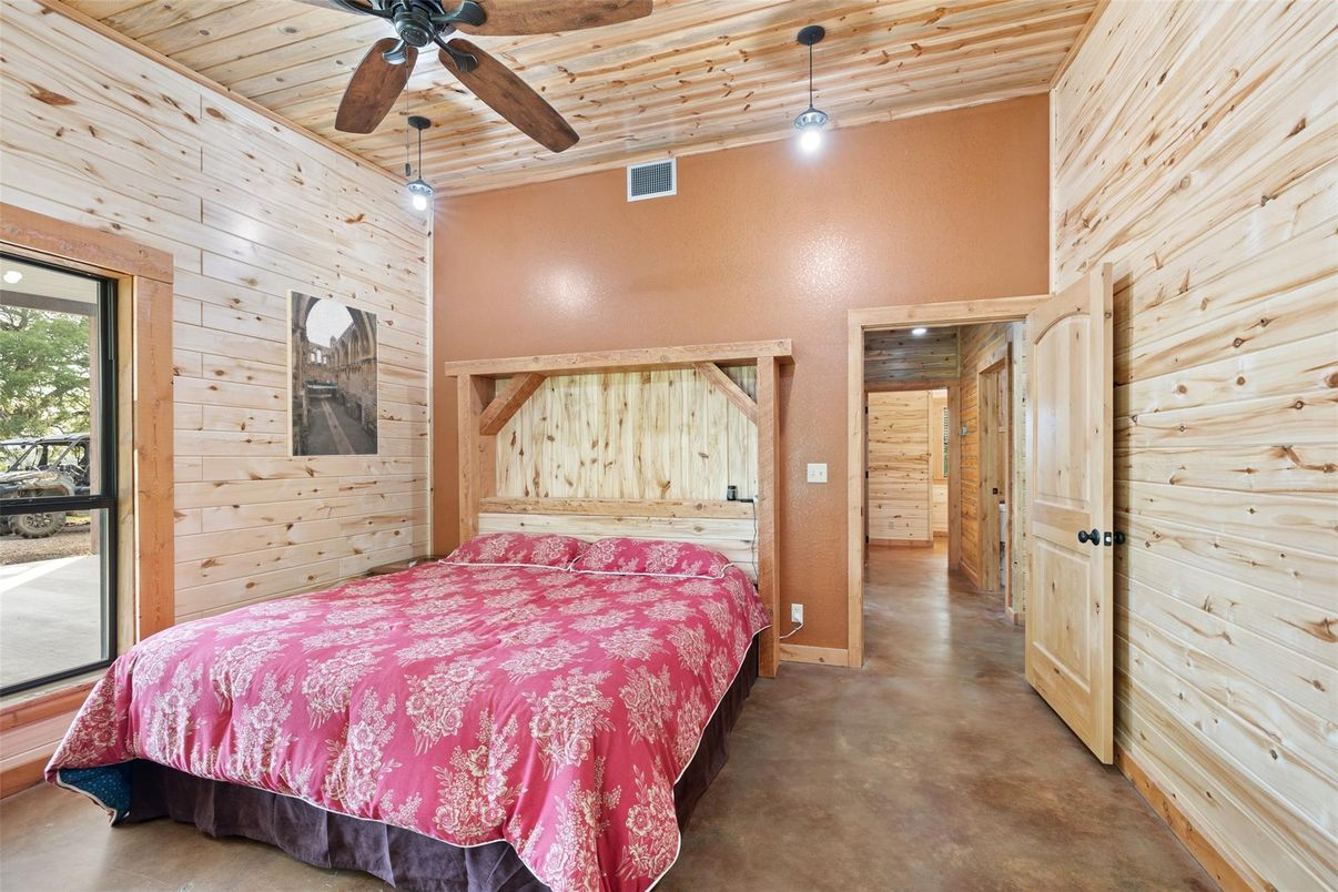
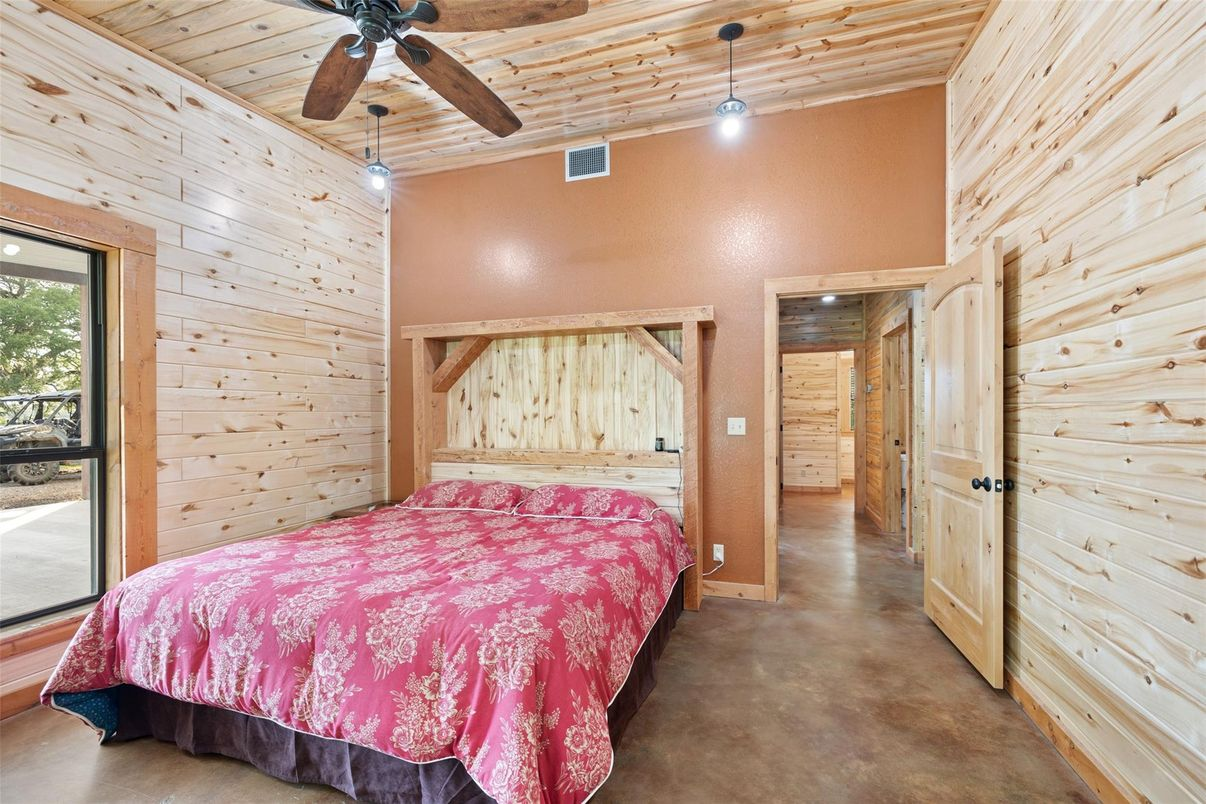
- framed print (335, 378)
